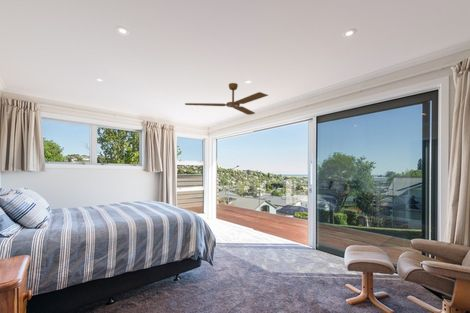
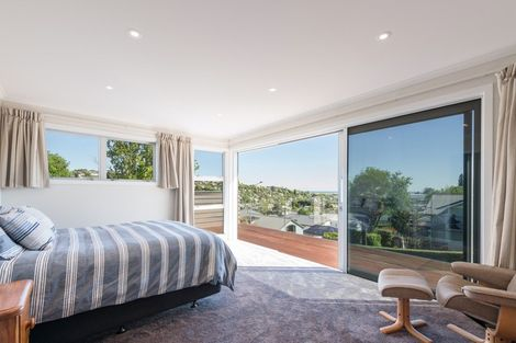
- ceiling fan (226, 103)
